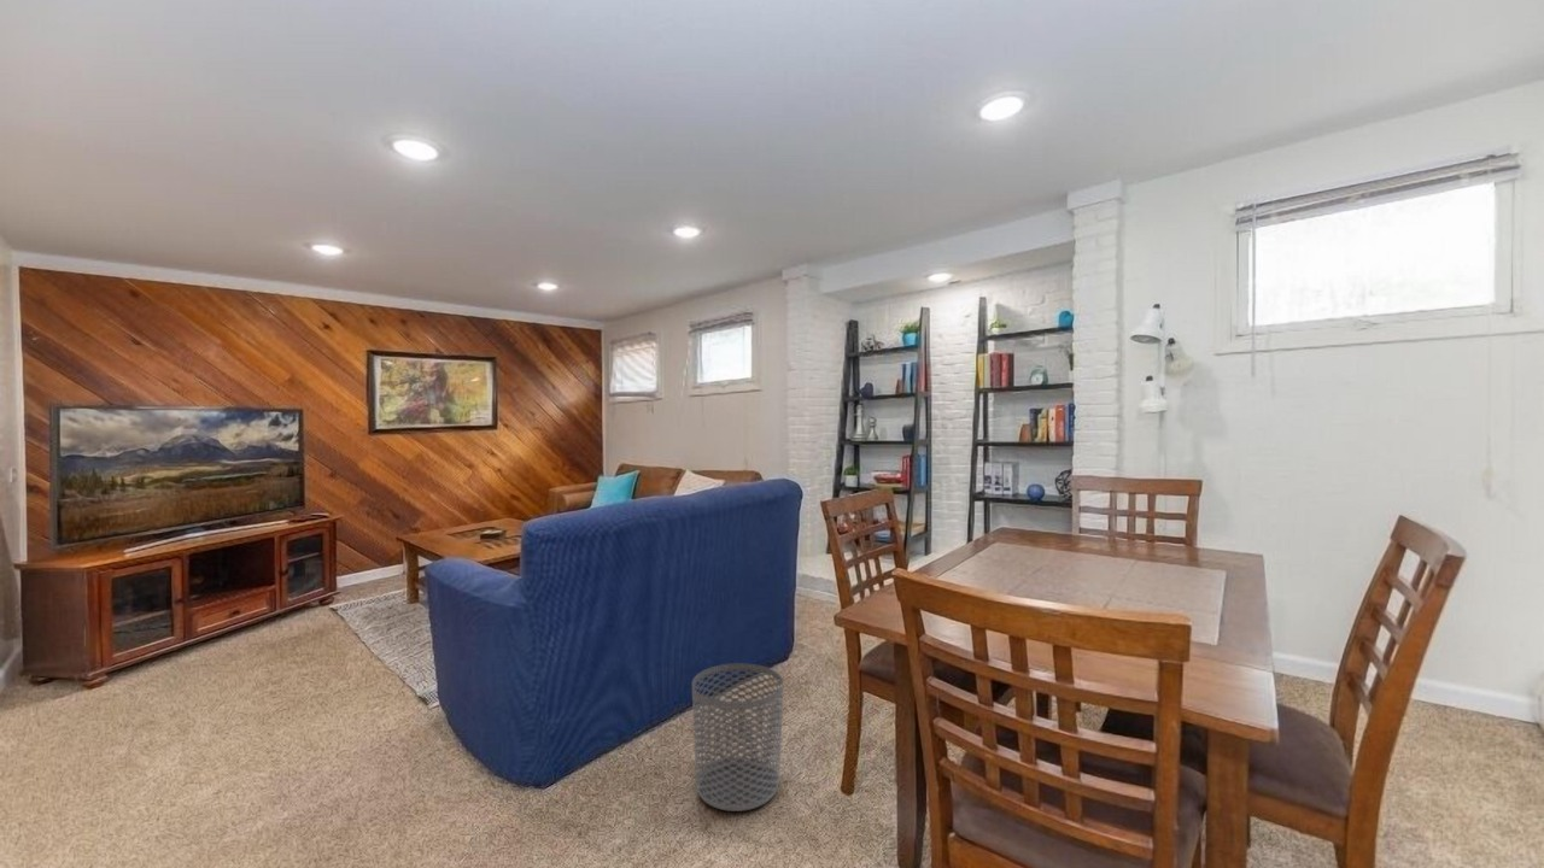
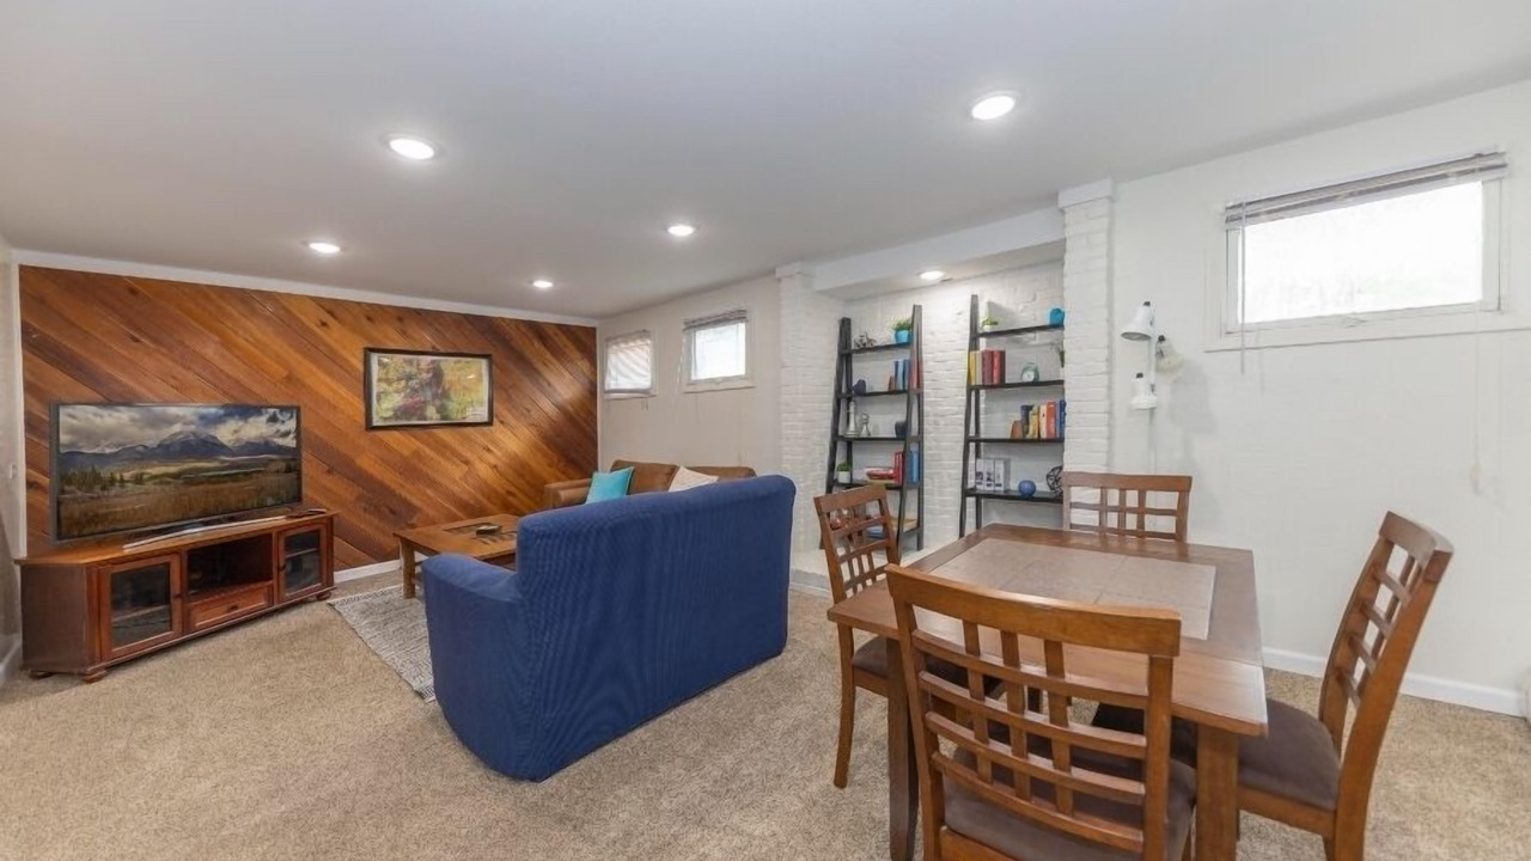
- waste bin (737, 734)
